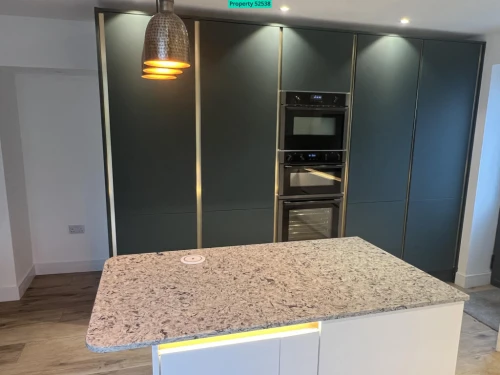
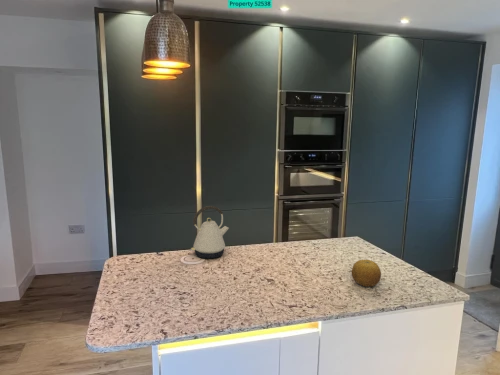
+ kettle (210, 230)
+ fruit (366, 272)
